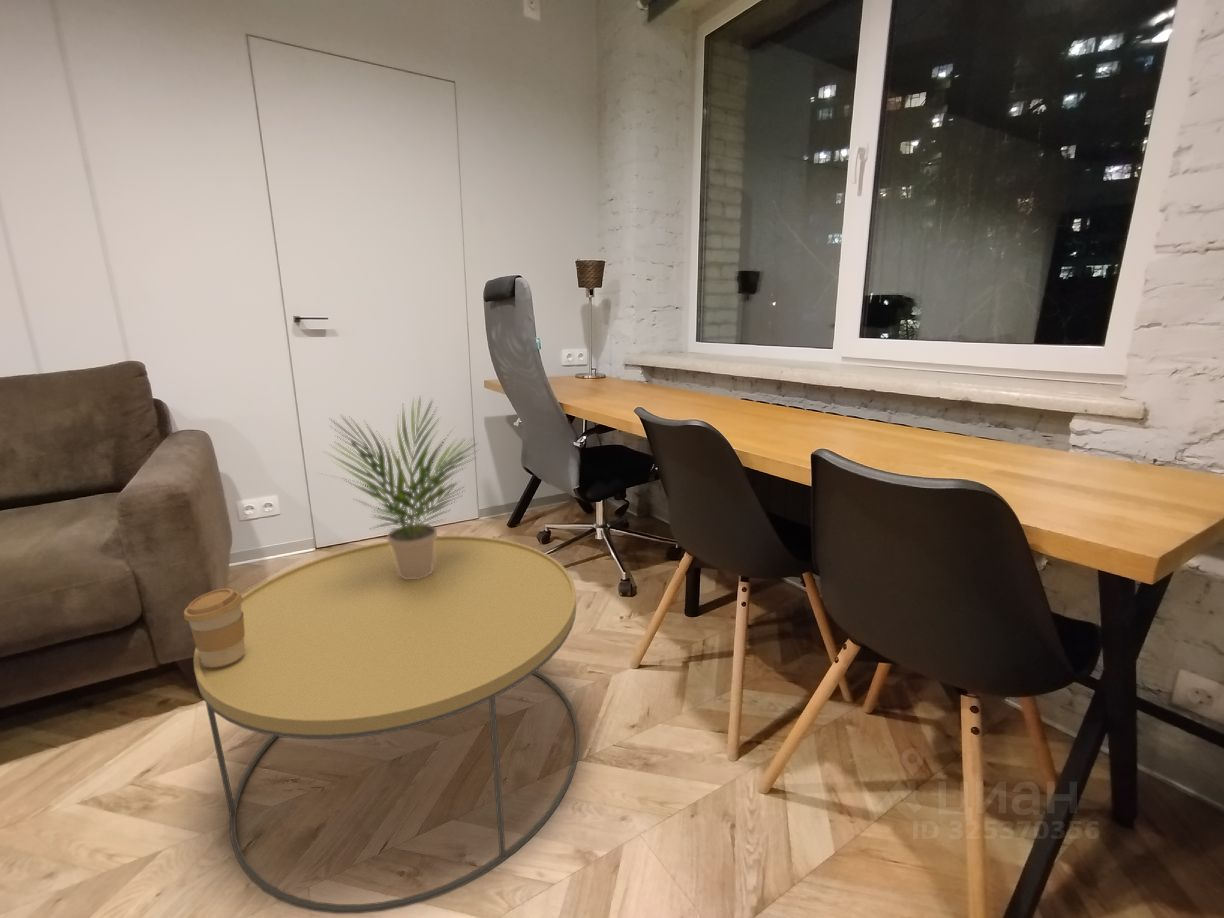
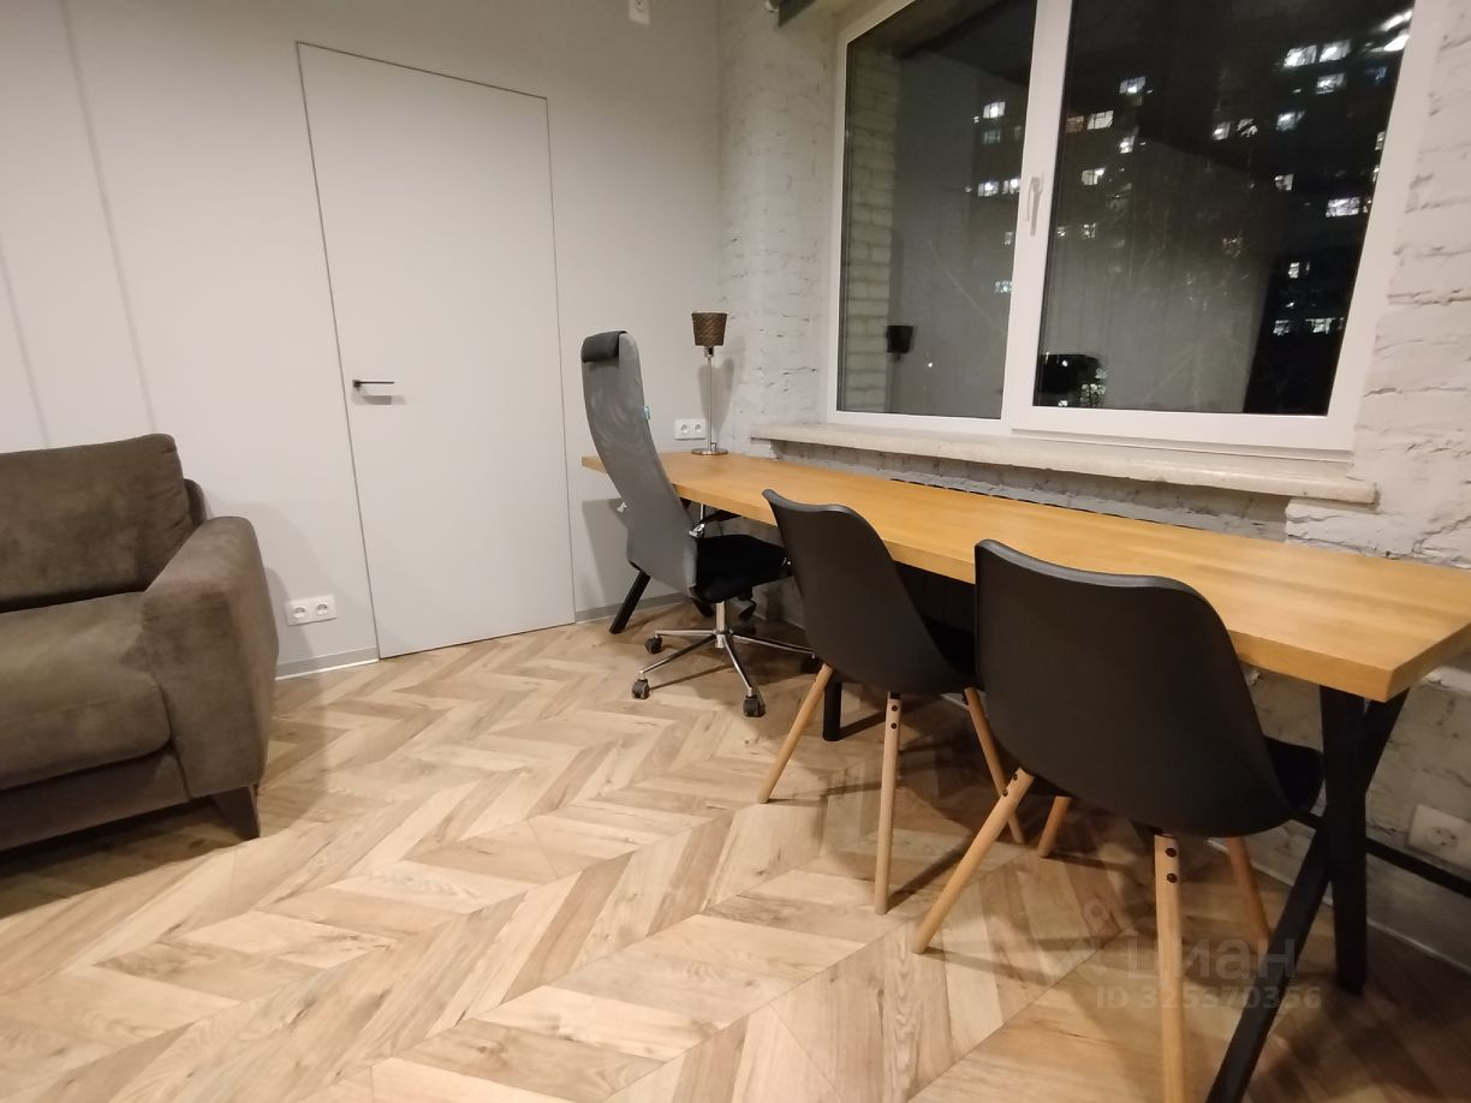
- potted plant (407, 487)
- coffee table (412, 677)
- coffee cup (217, 625)
